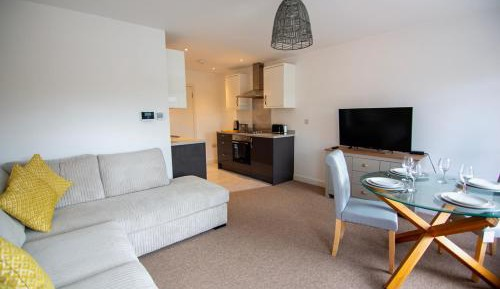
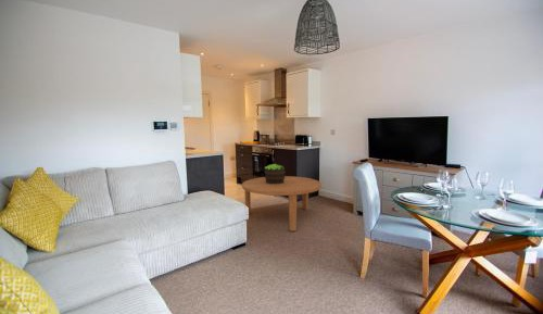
+ potted plant (275, 173)
+ coffee table (281, 194)
